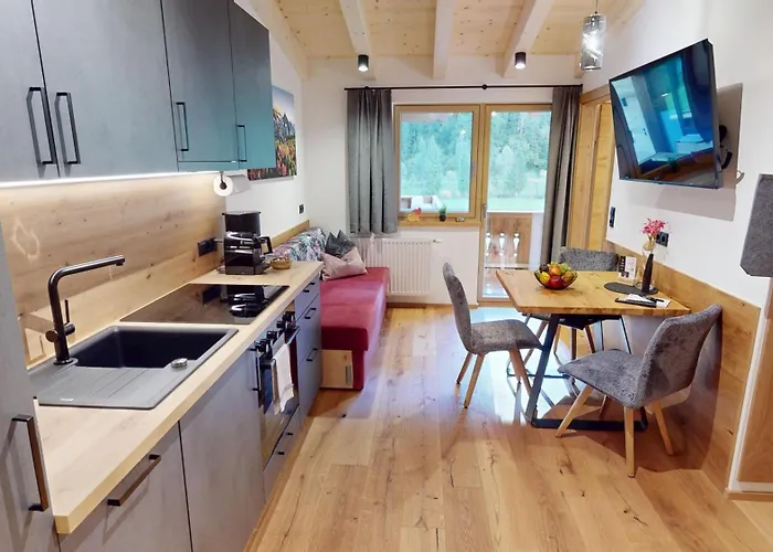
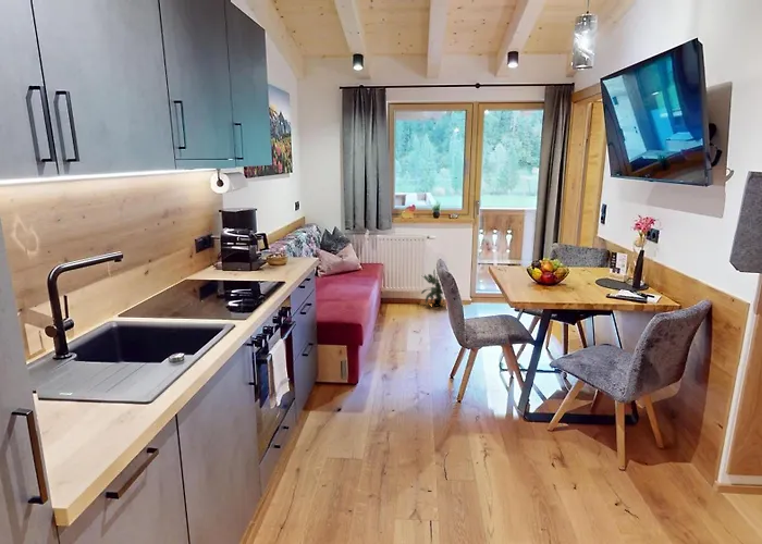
+ potted plant (437, 288)
